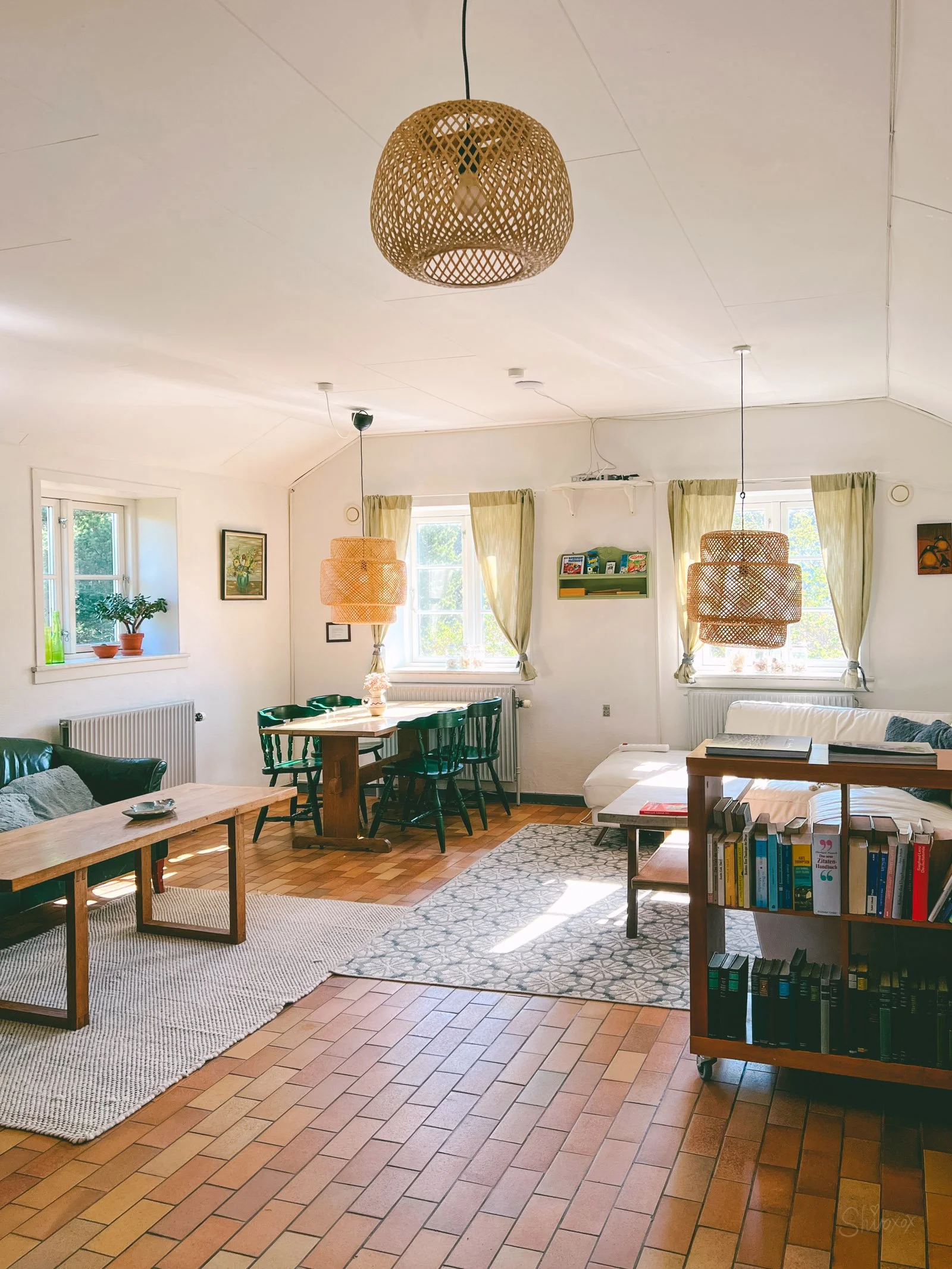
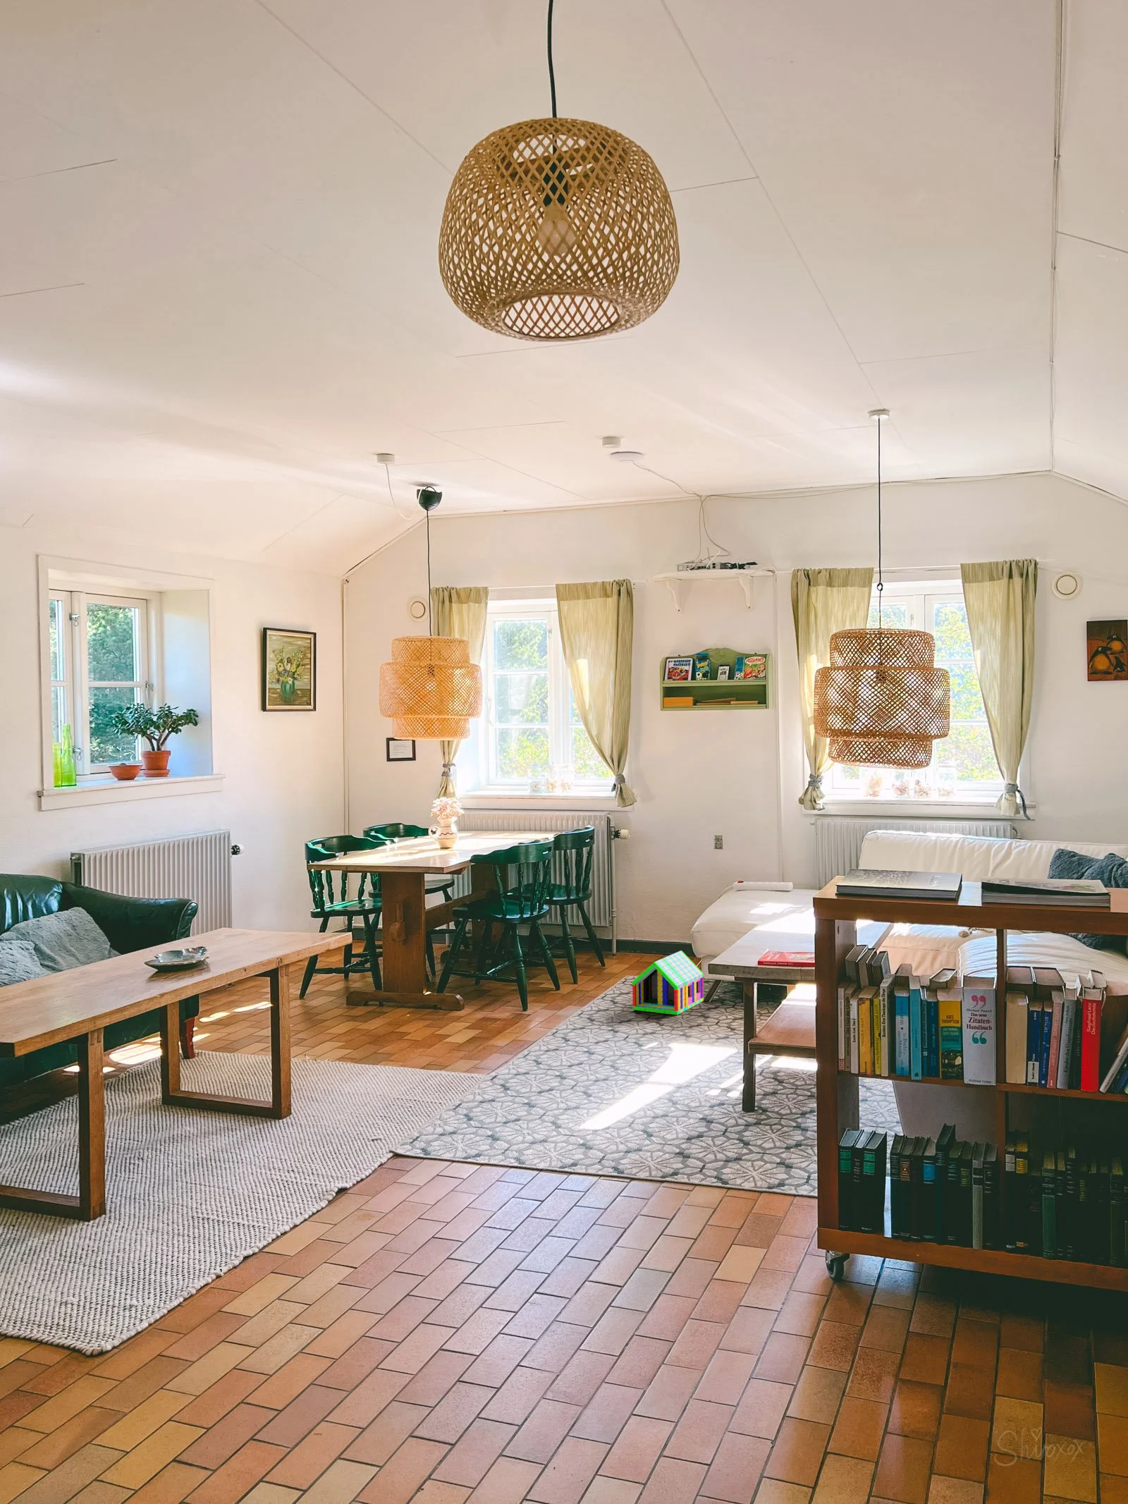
+ toy house (668, 980)
